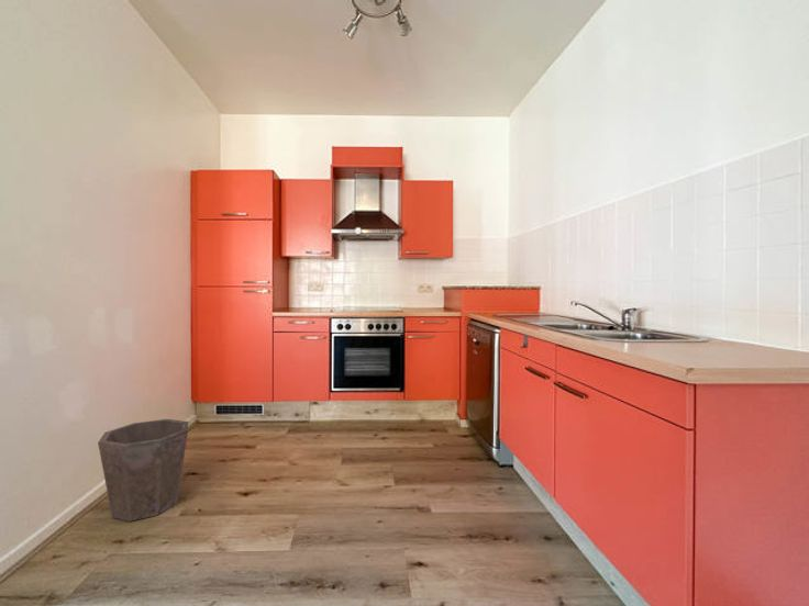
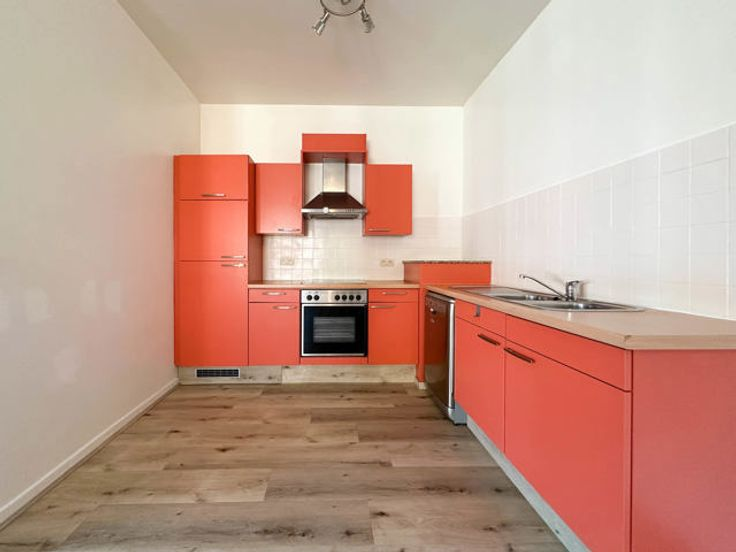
- waste bin (146, 468)
